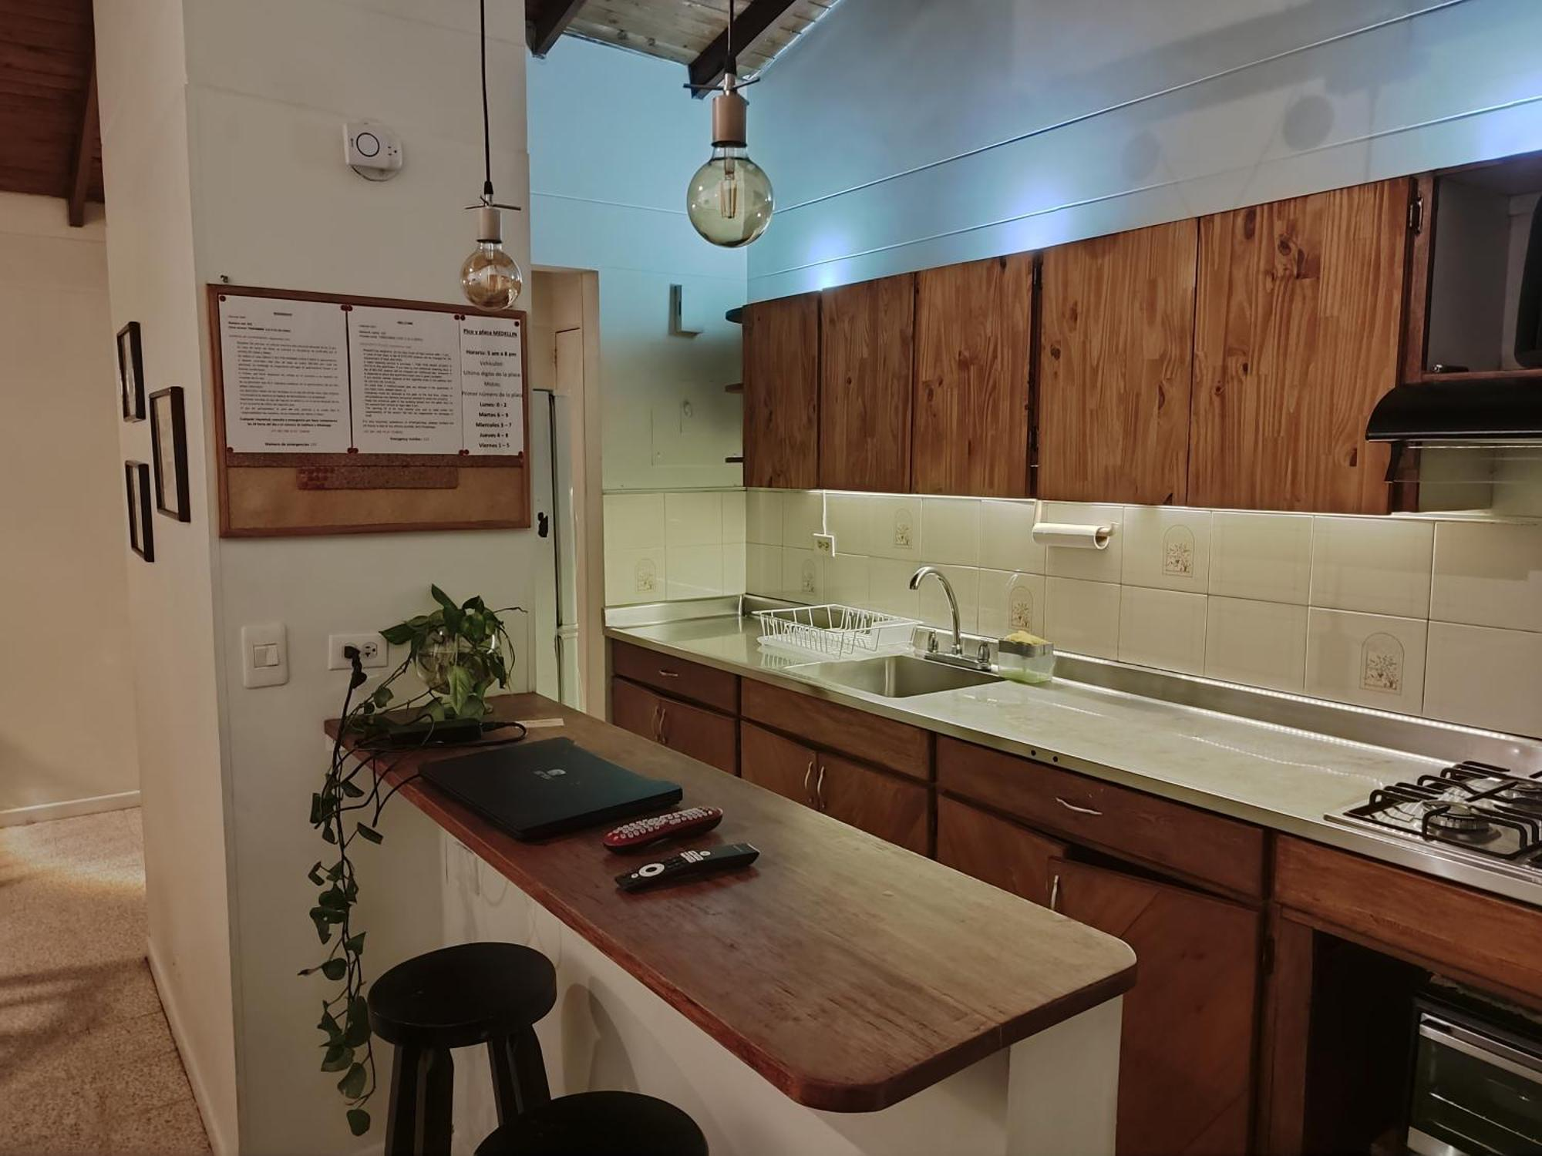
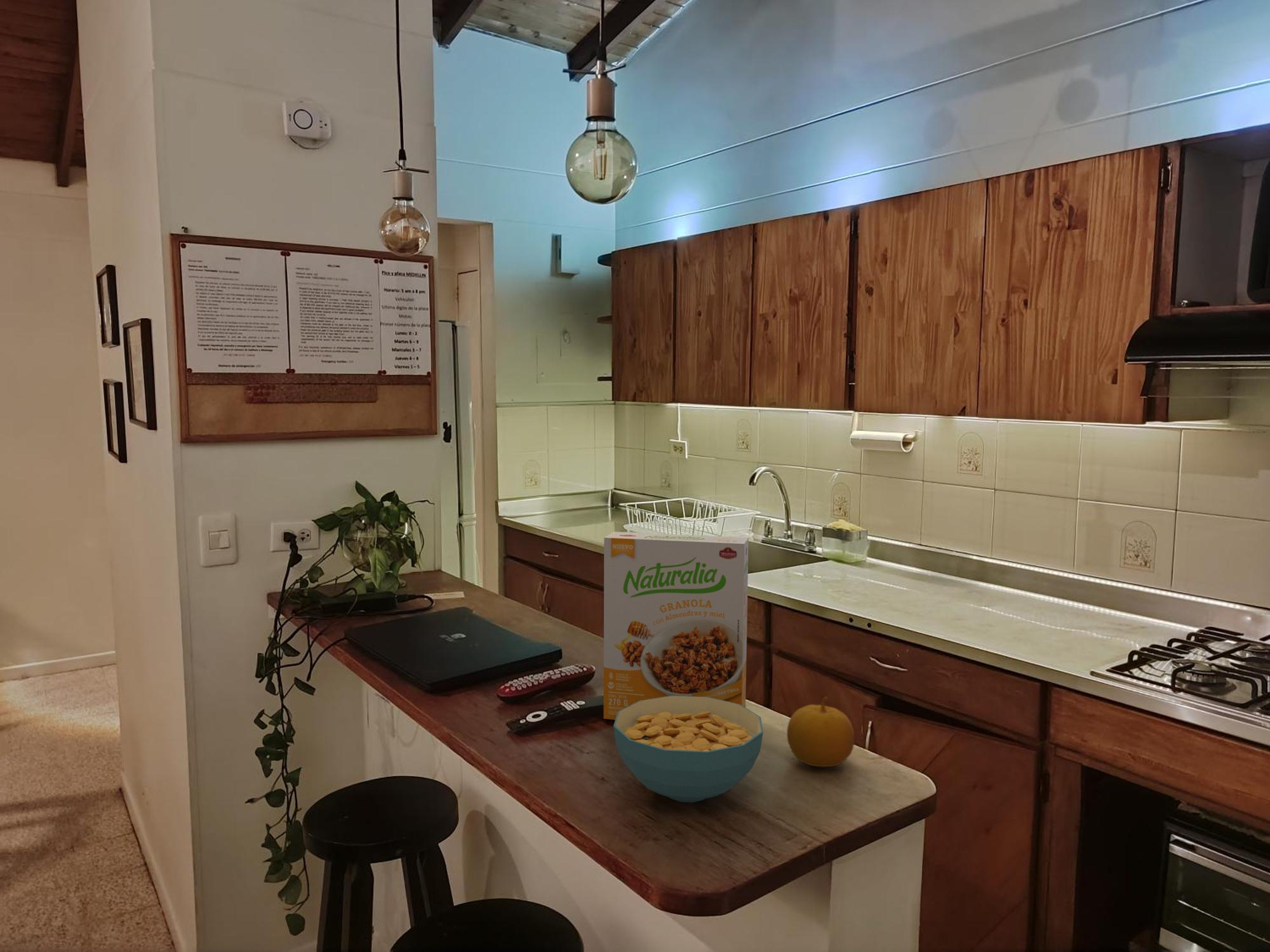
+ cereal box (675, 628)
+ fruit (820, 729)
+ cereal bowl (688, 757)
